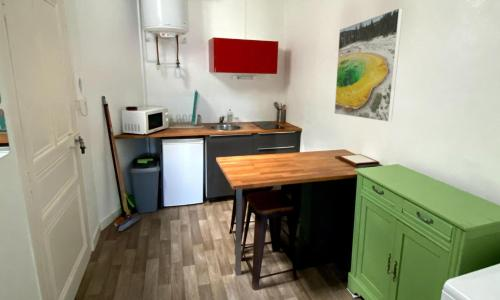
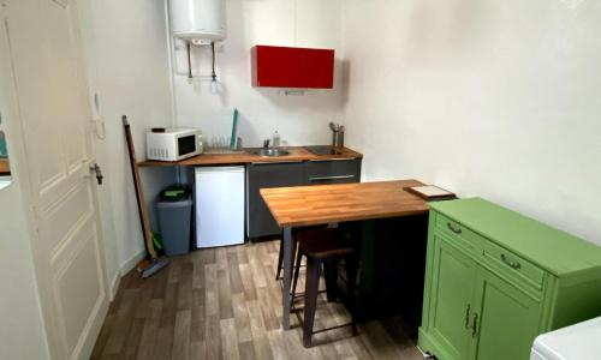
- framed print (362, 70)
